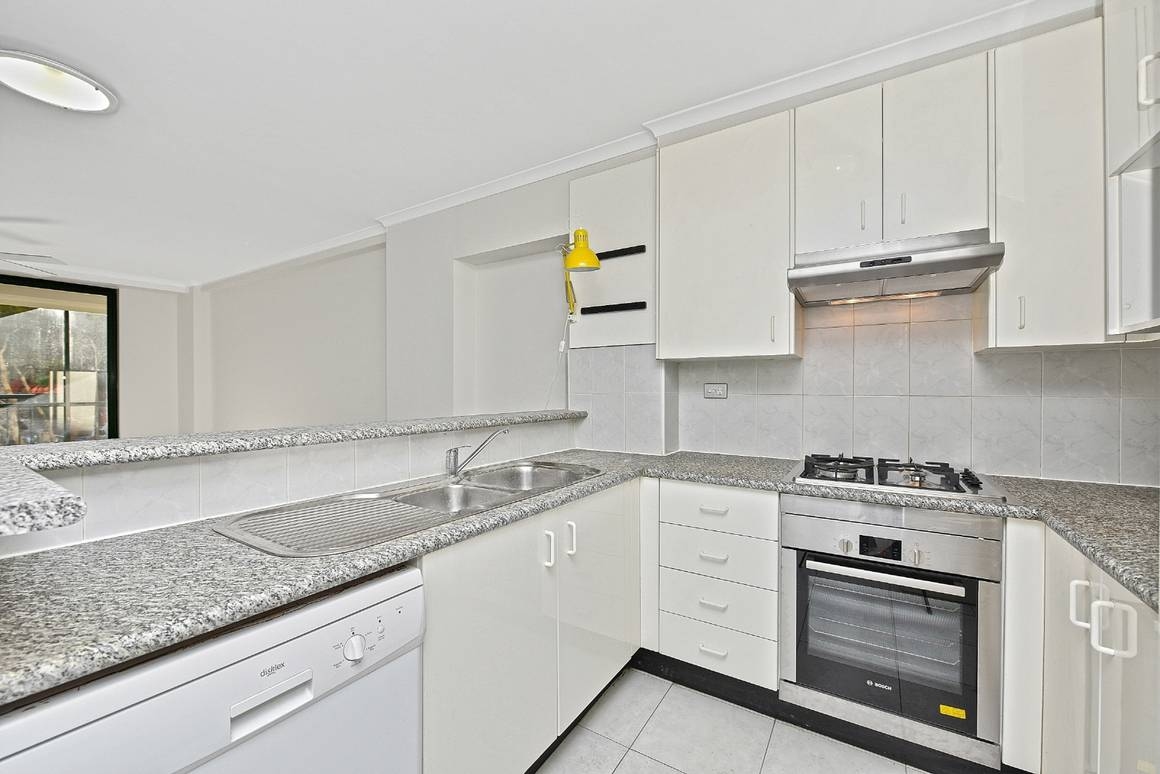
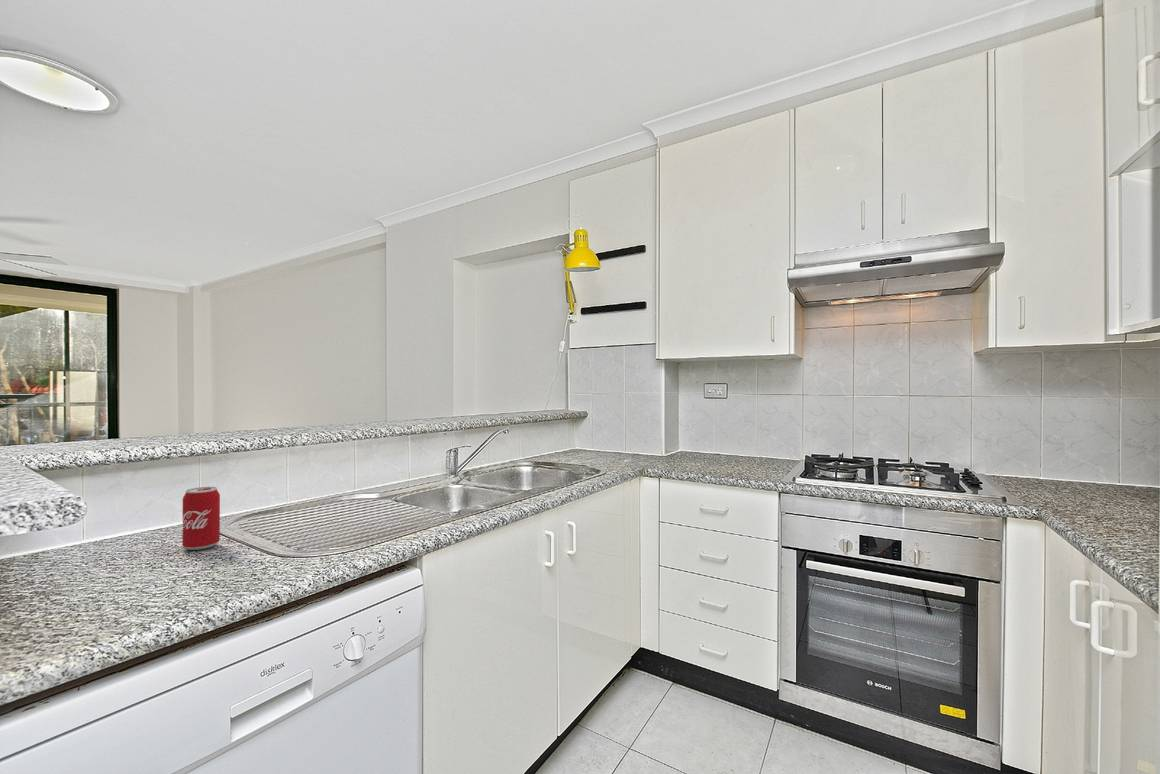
+ beverage can (201, 517)
